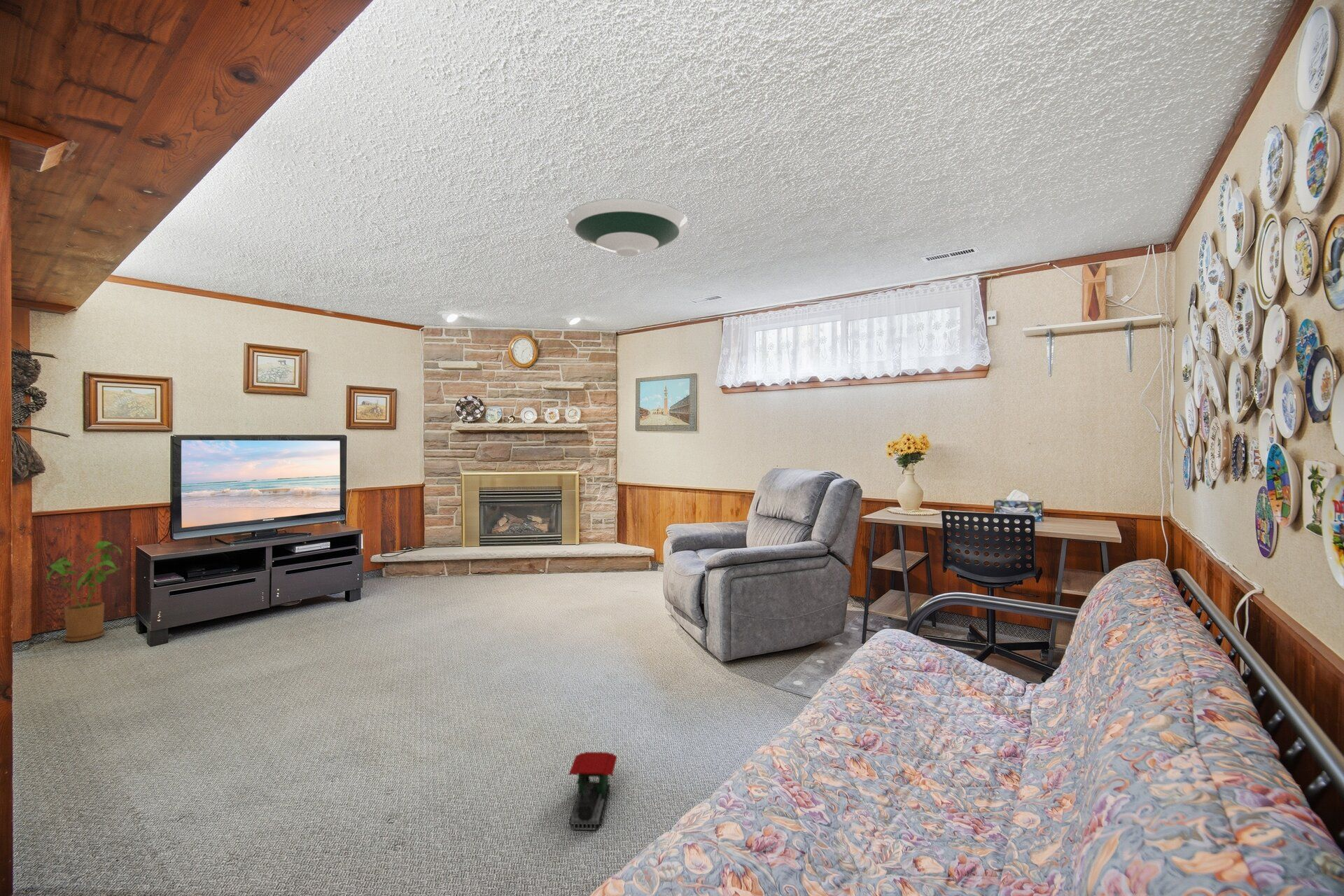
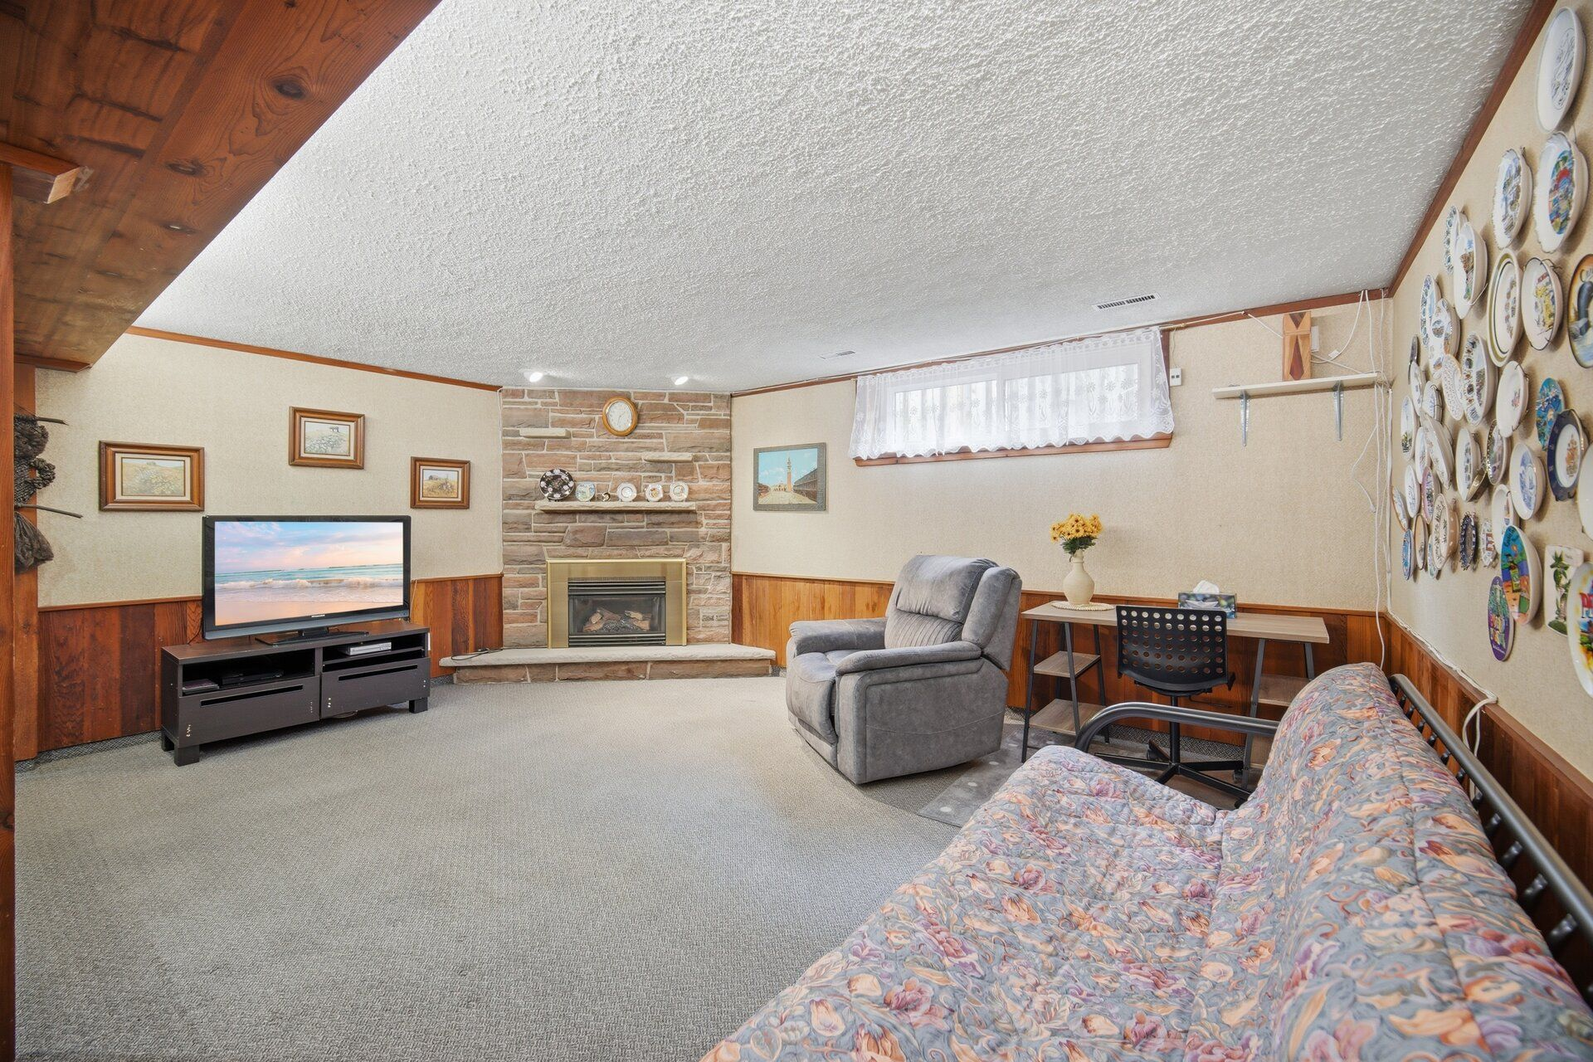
- toy train (591, 788)
- house plant (89, 590)
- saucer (627, 238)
